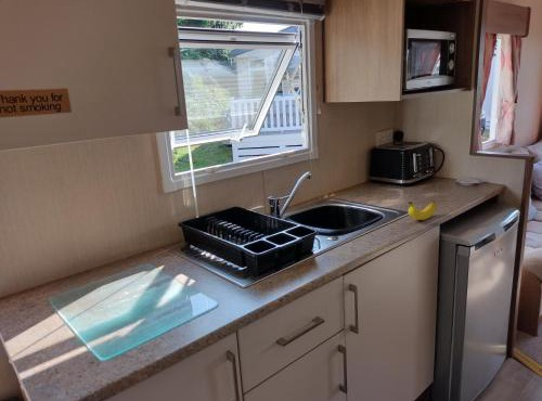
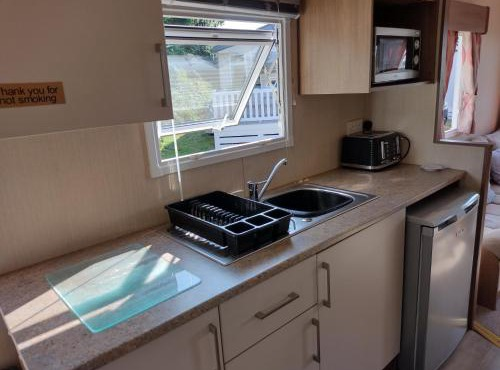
- banana (421, 210)
